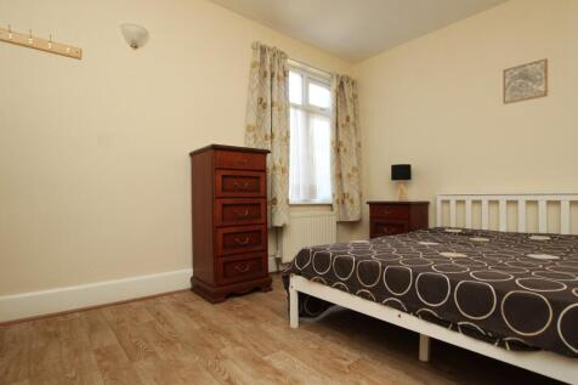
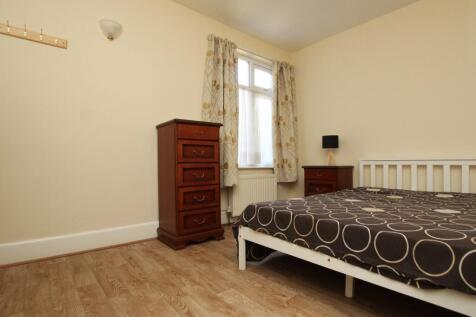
- wall art (525, 83)
